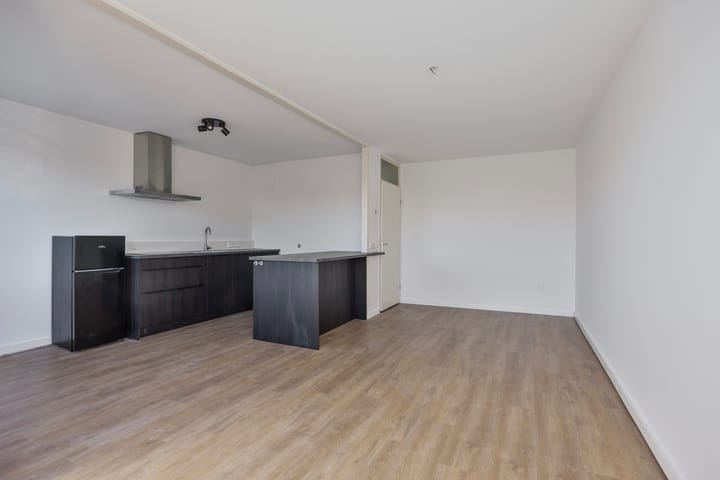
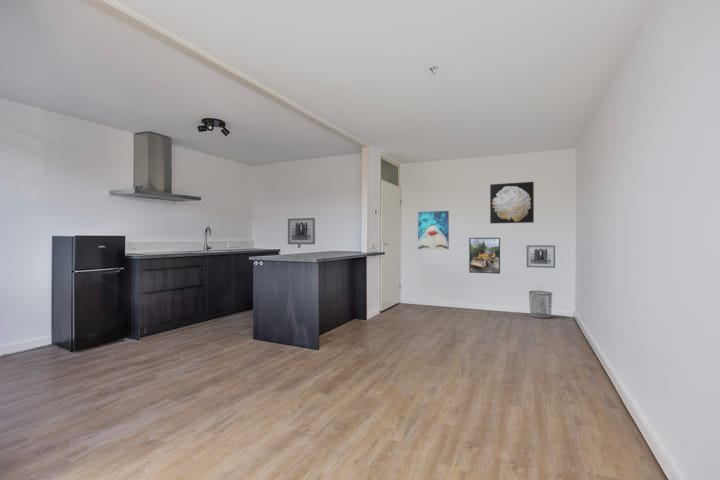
+ wall art (511, 203)
+ wall art (301, 231)
+ waste bin (540, 304)
+ wall art (433, 230)
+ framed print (484, 255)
+ wall art (540, 256)
